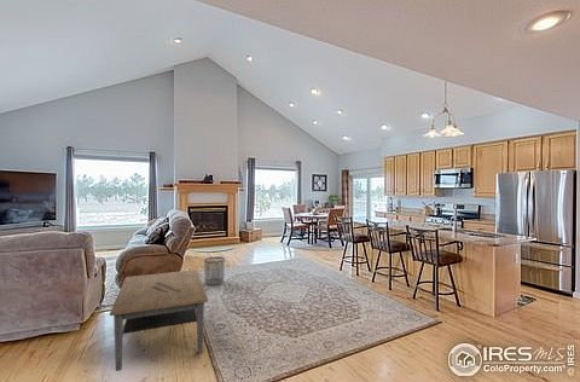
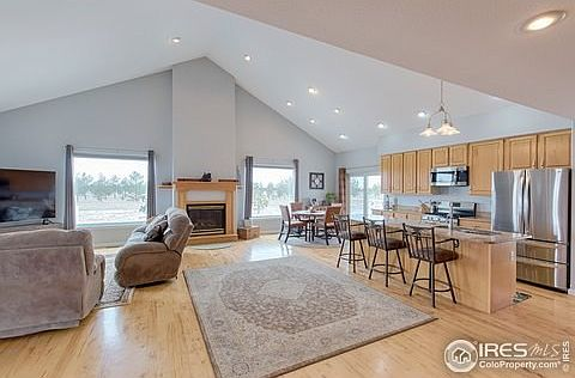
- waste bin (214, 270)
- coffee table (162, 311)
